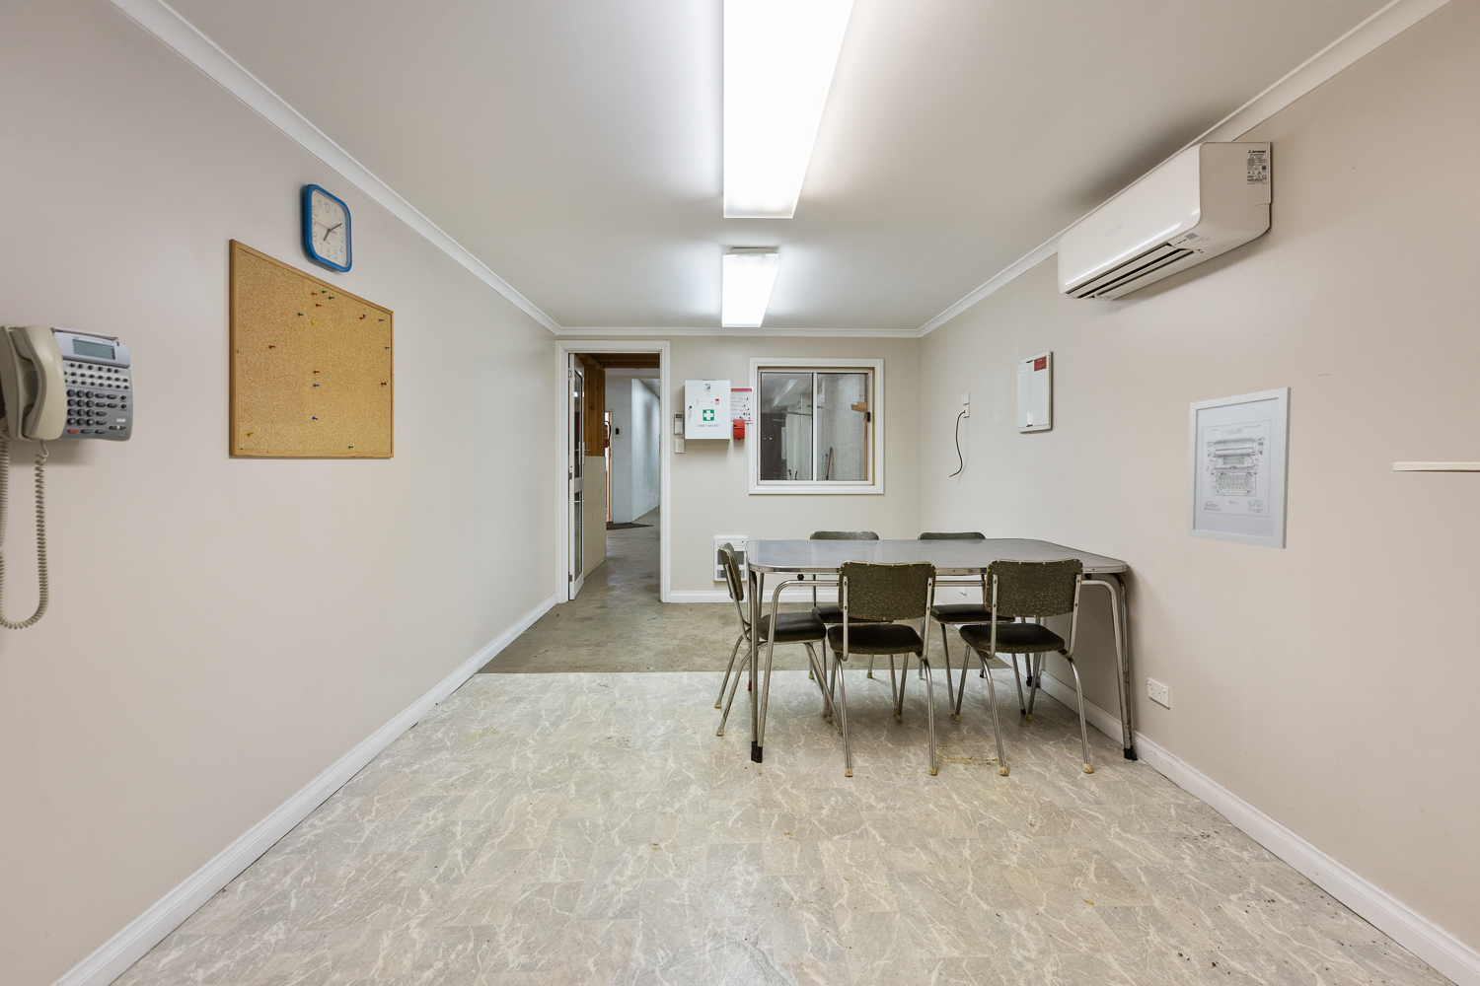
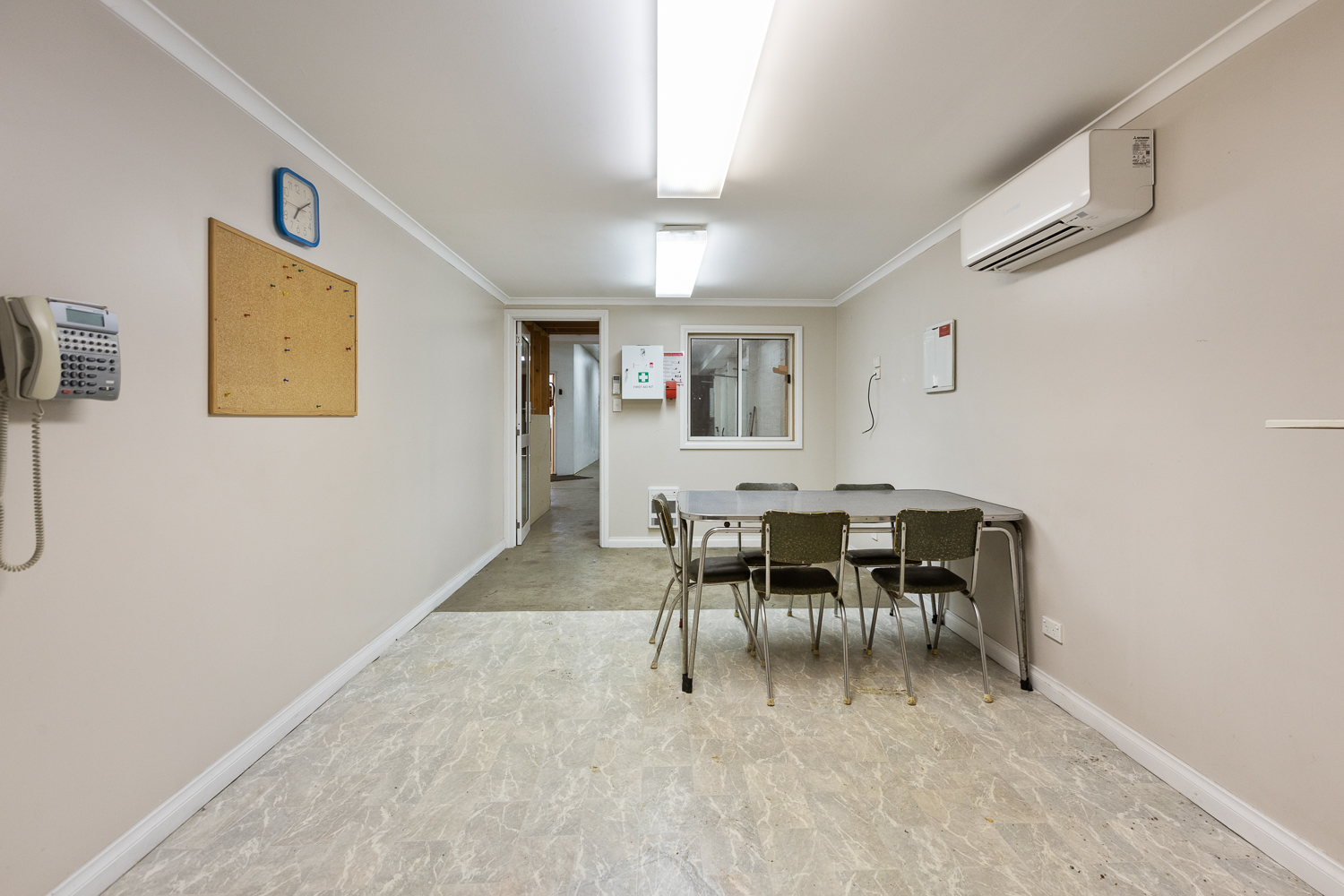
- wall art (1233, 469)
